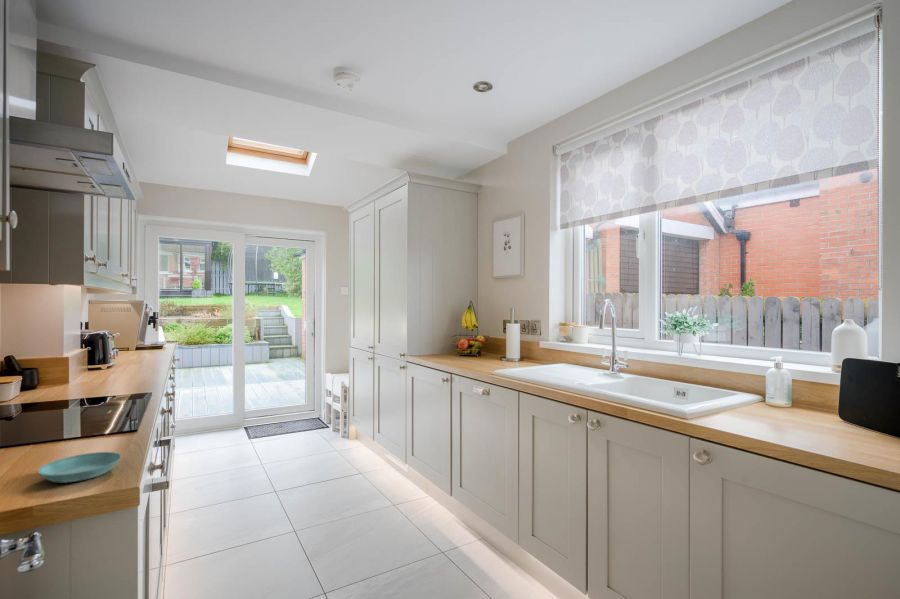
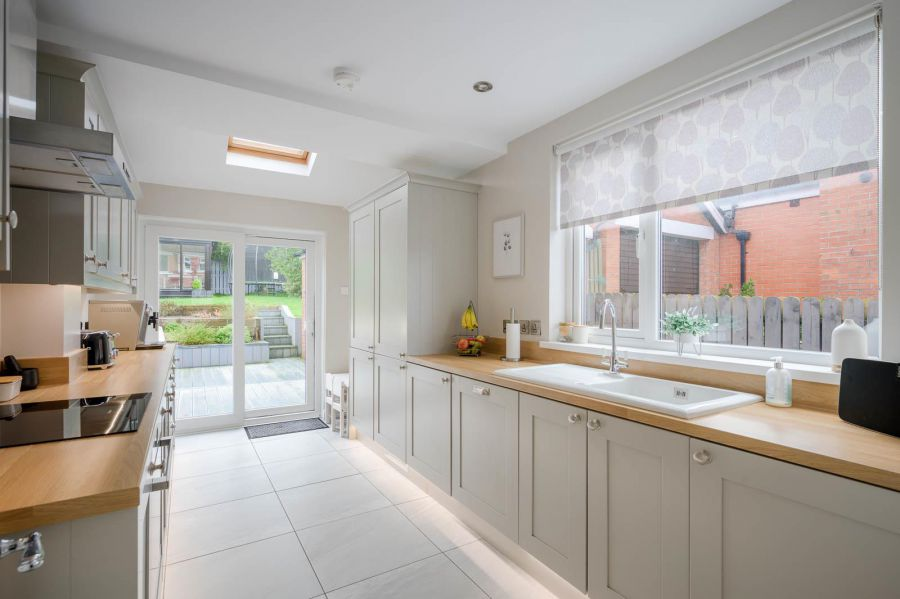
- saucer (81, 468)
